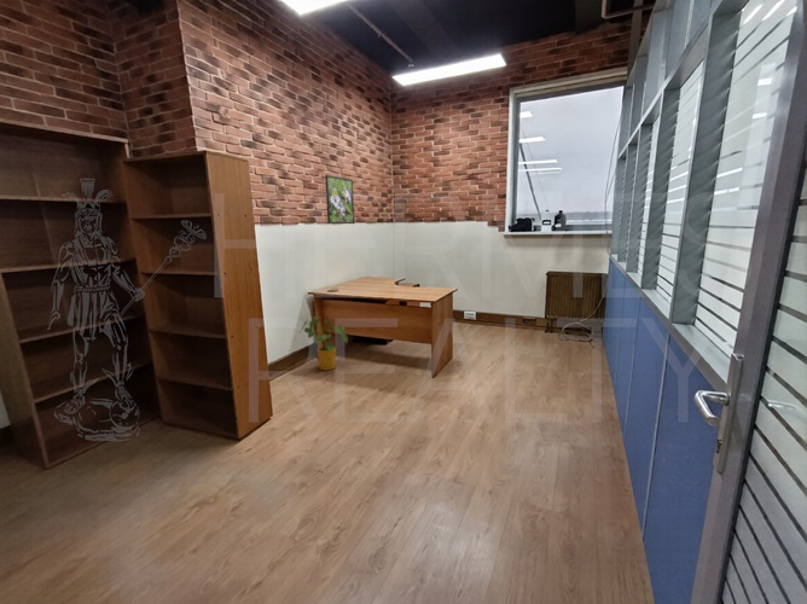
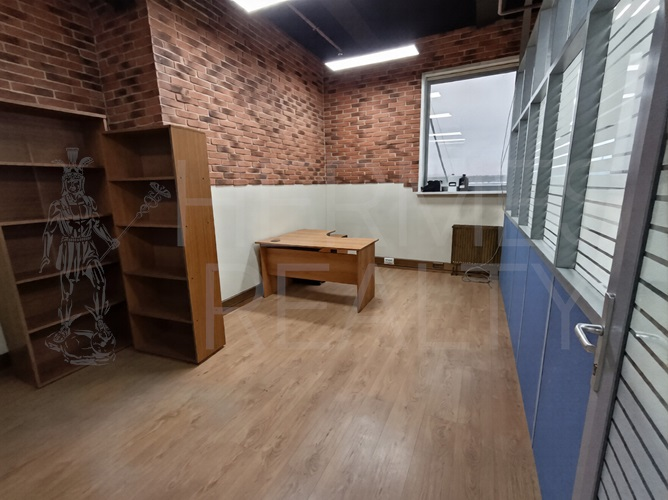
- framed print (341, 201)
- house plant (324, 343)
